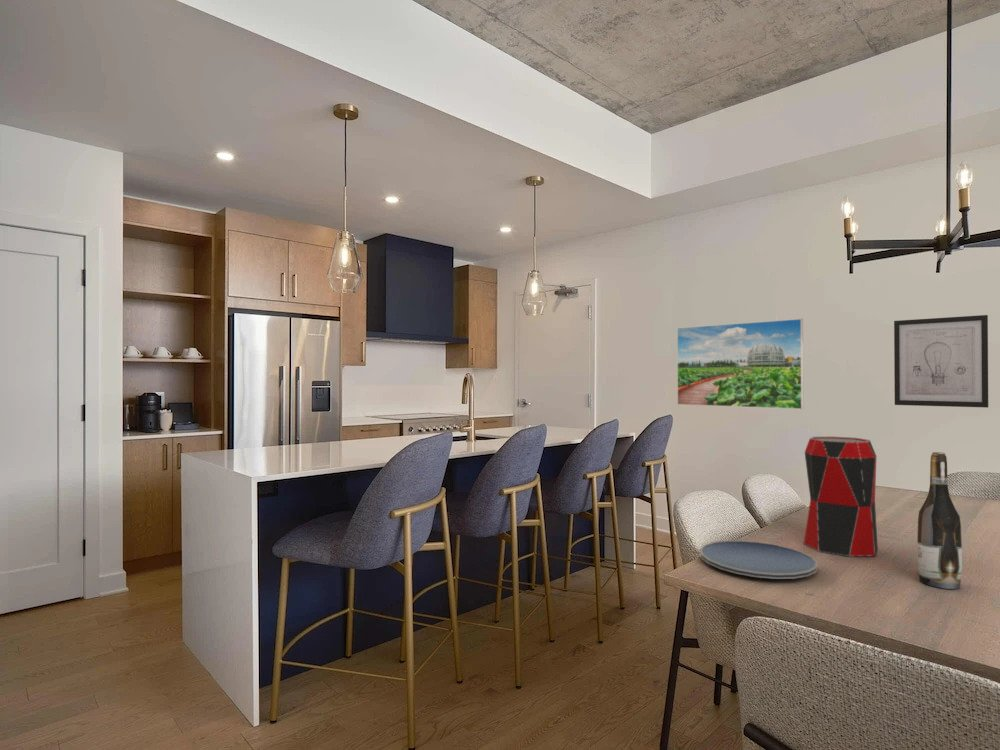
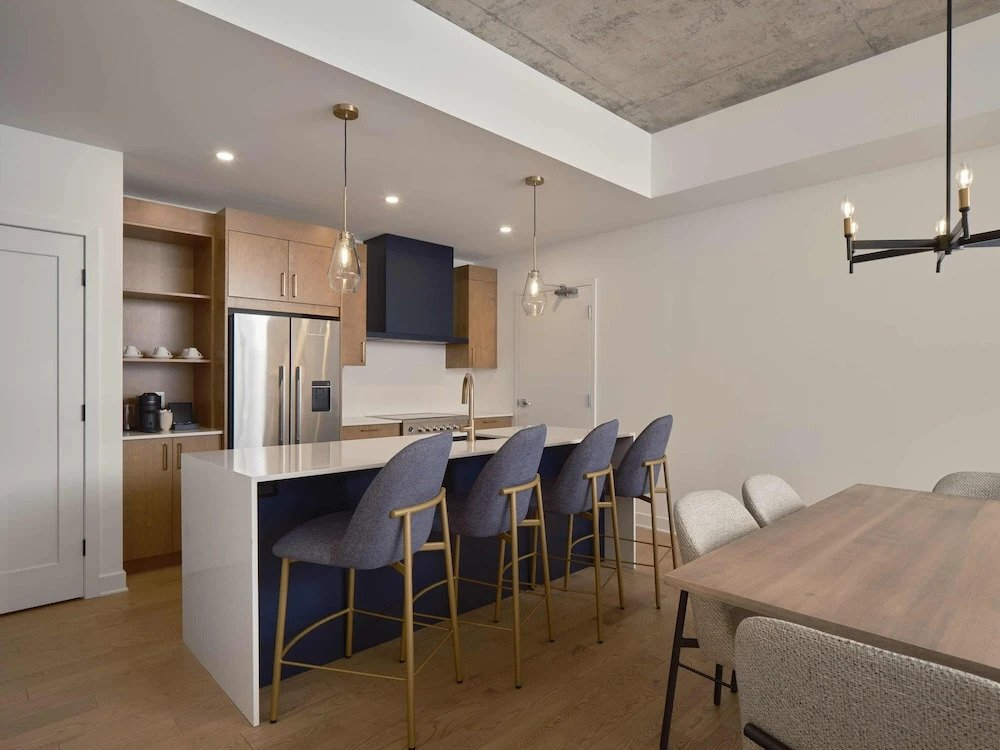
- wine bottle (939, 517)
- plate (756, 559)
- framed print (735, 365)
- wall art (939, 362)
- vase (840, 492)
